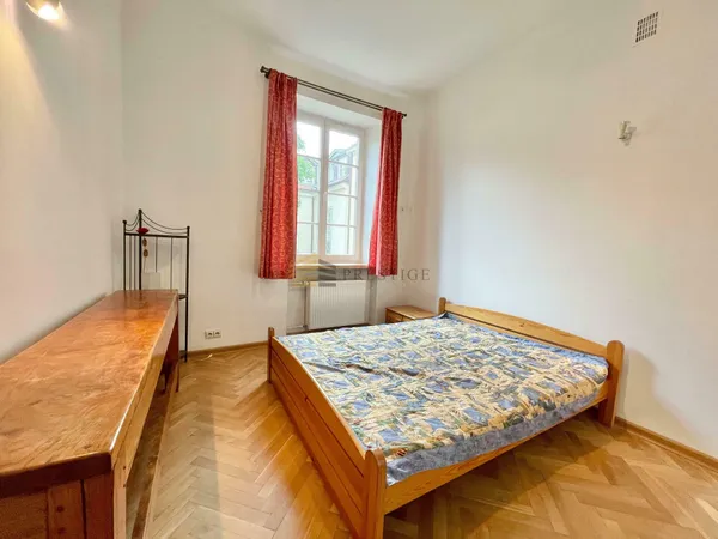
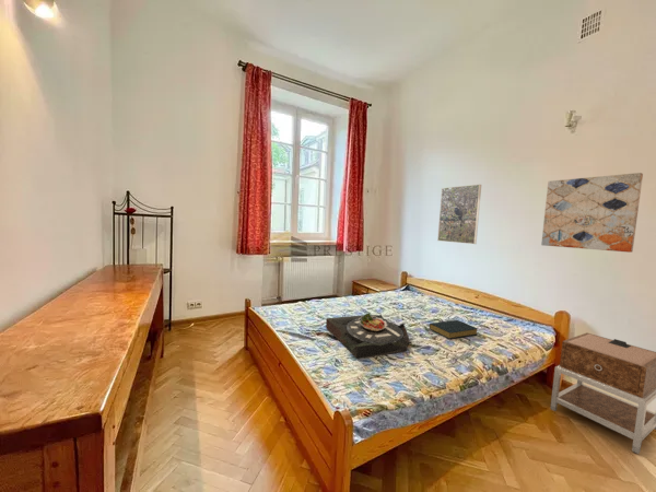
+ wall art (586, 213)
+ nightstand (608, 382)
+ serving tray (370, 326)
+ hardback book (453, 328)
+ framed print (457, 214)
